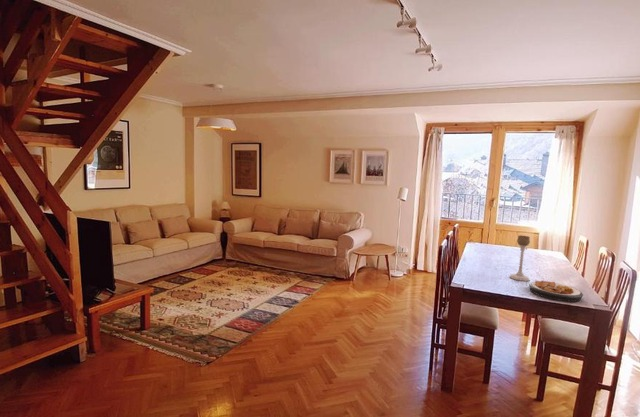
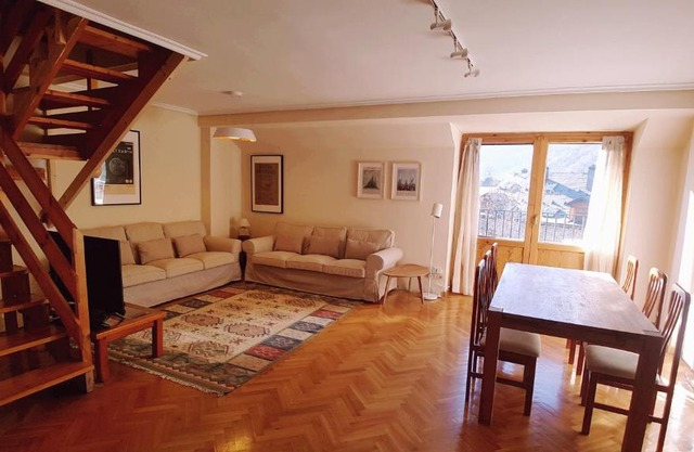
- plate (555, 289)
- candle holder (521, 257)
